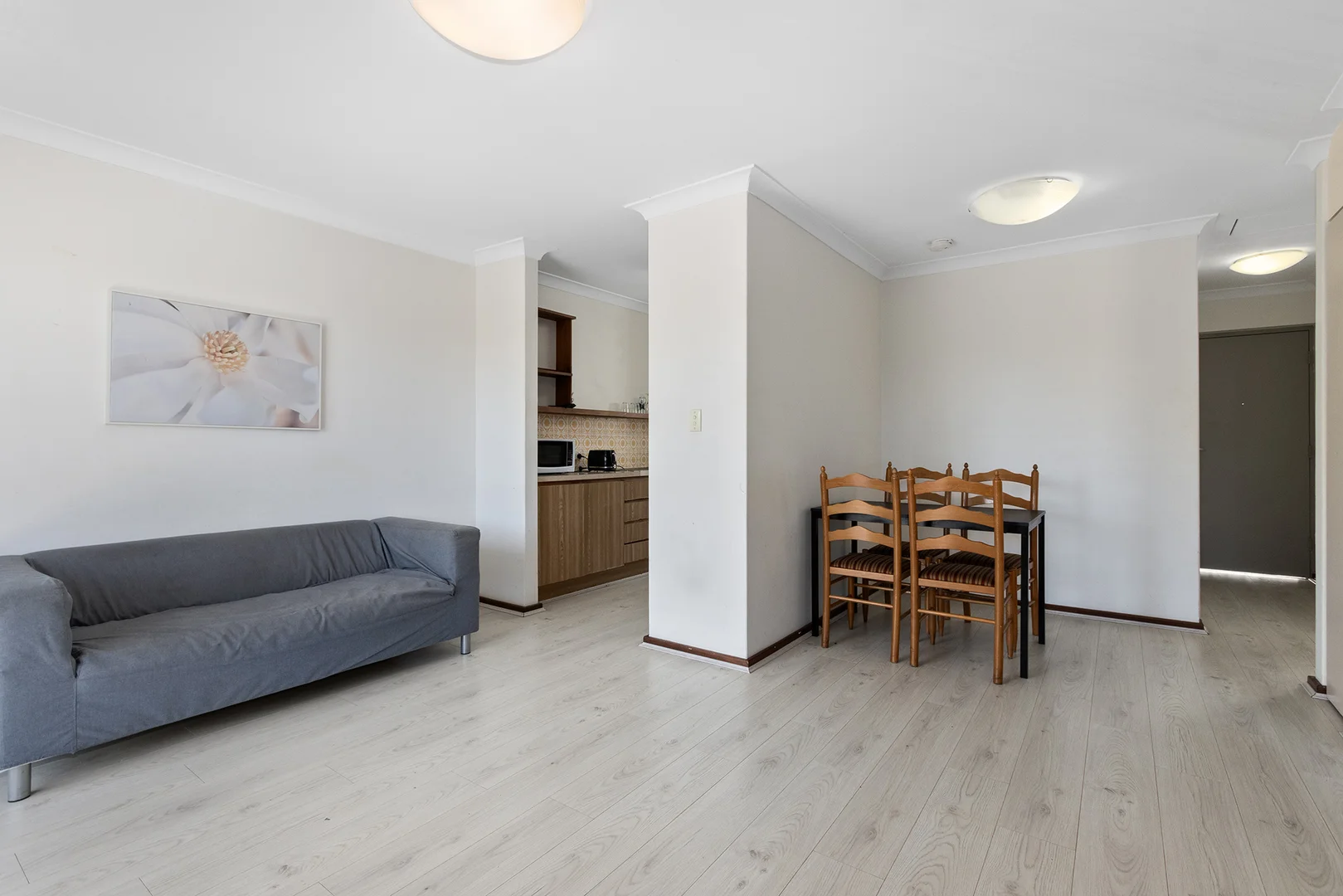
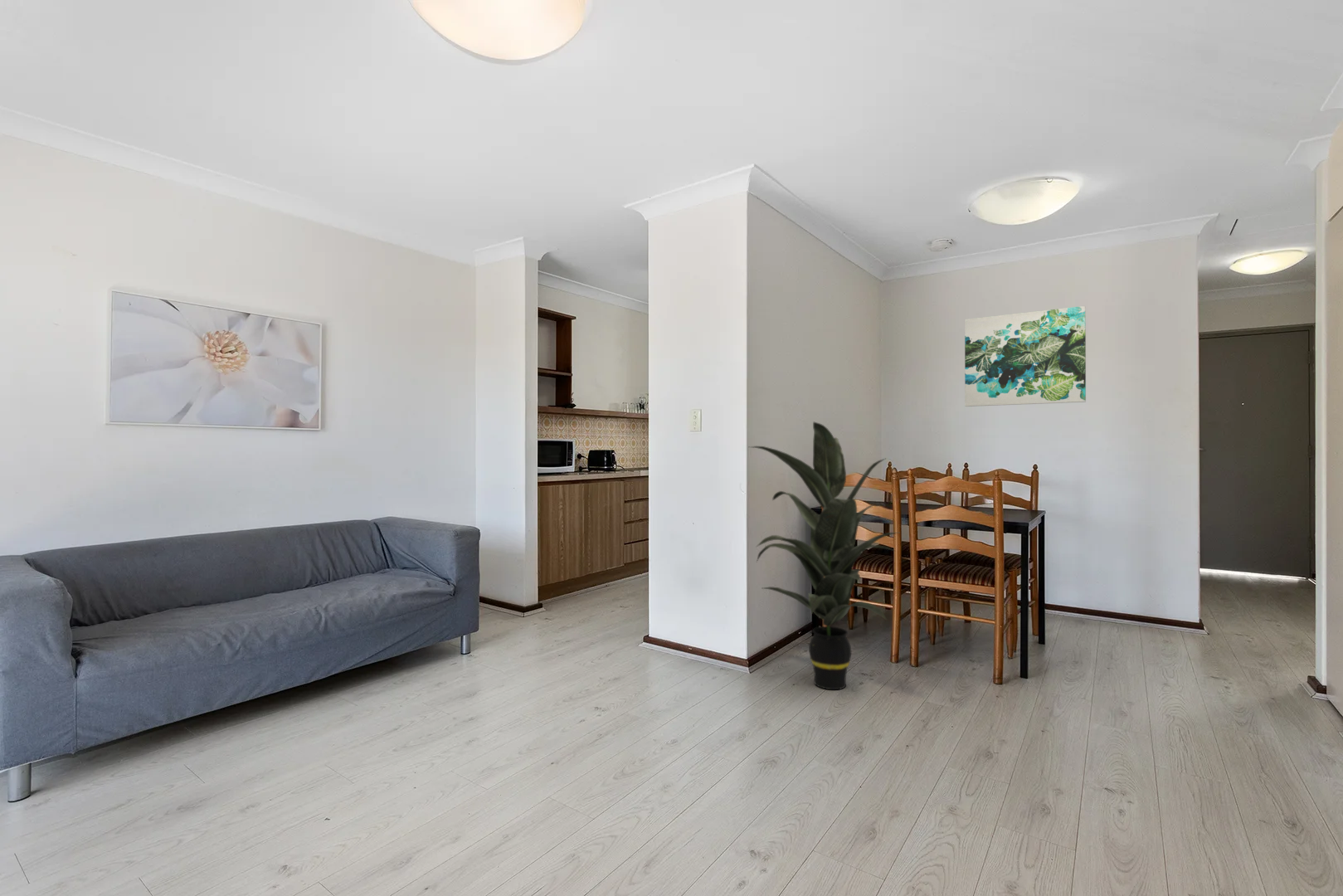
+ indoor plant (820, 553)
+ wall art (1022, 358)
